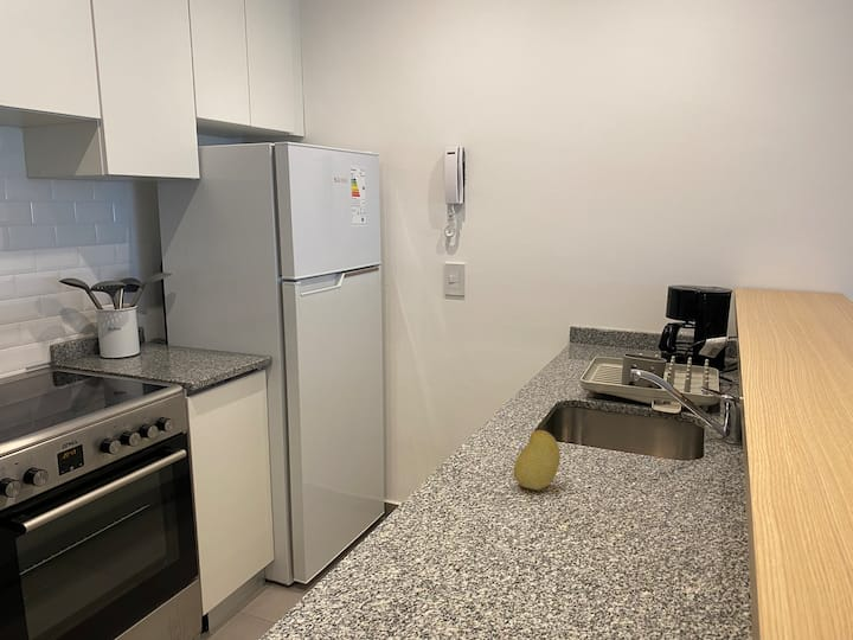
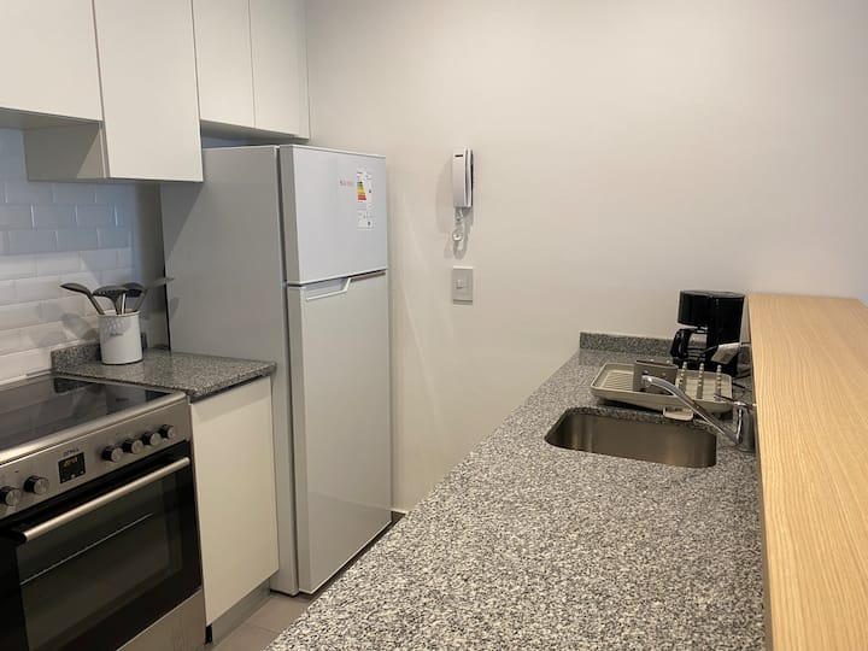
- fruit (537, 459)
